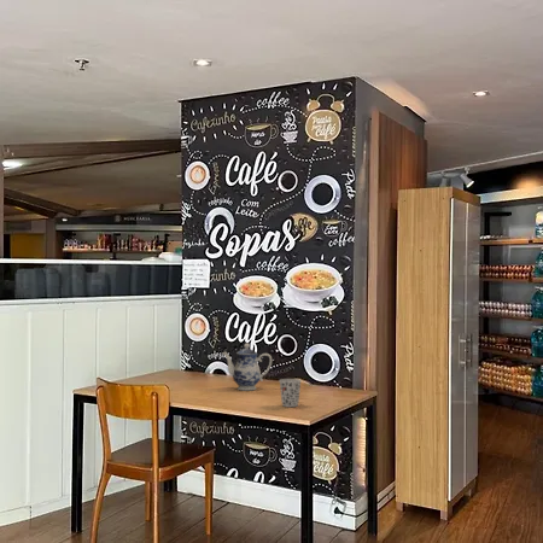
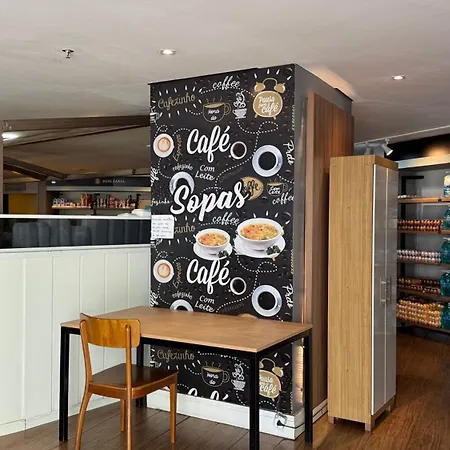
- cup (290, 392)
- teapot (246, 366)
